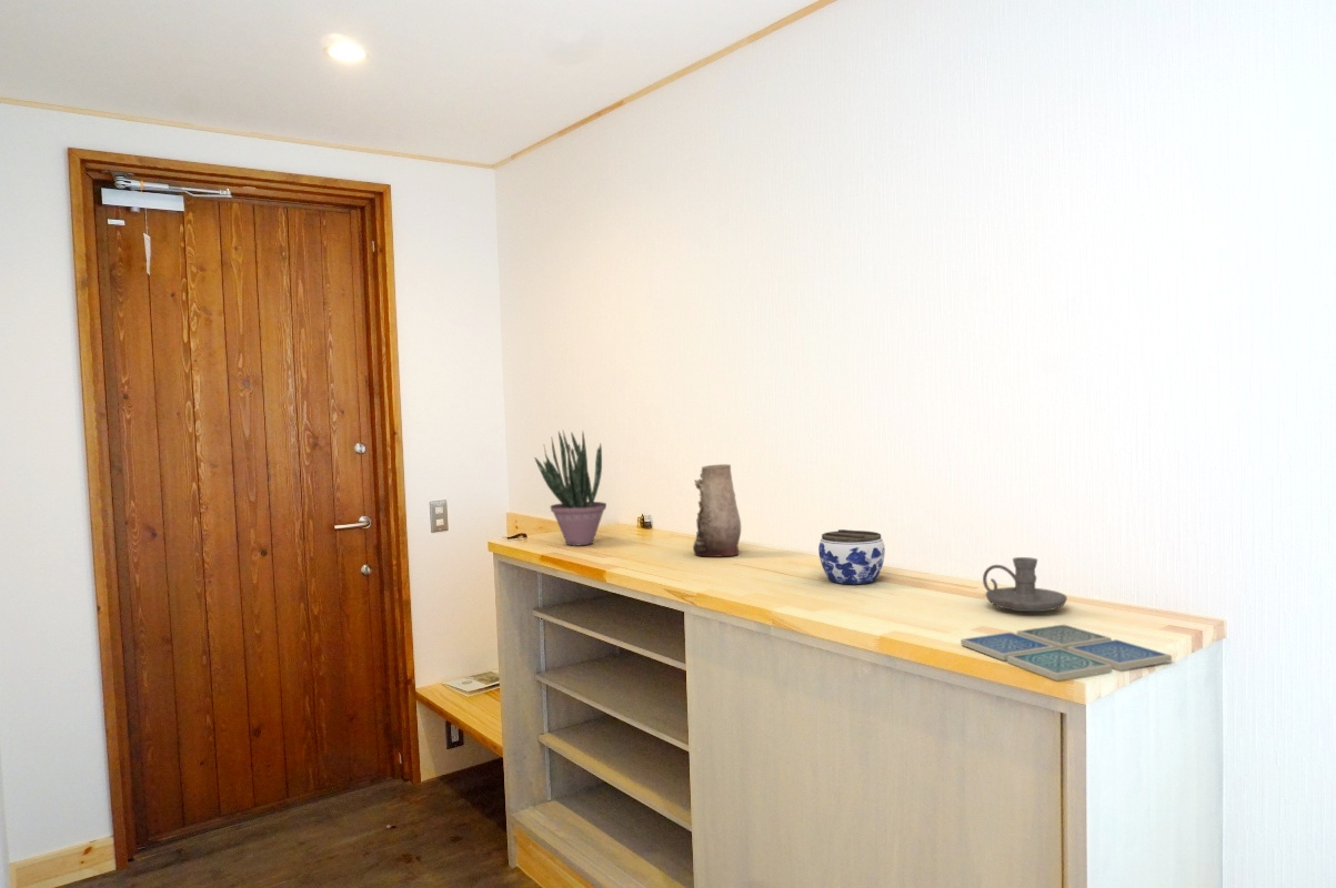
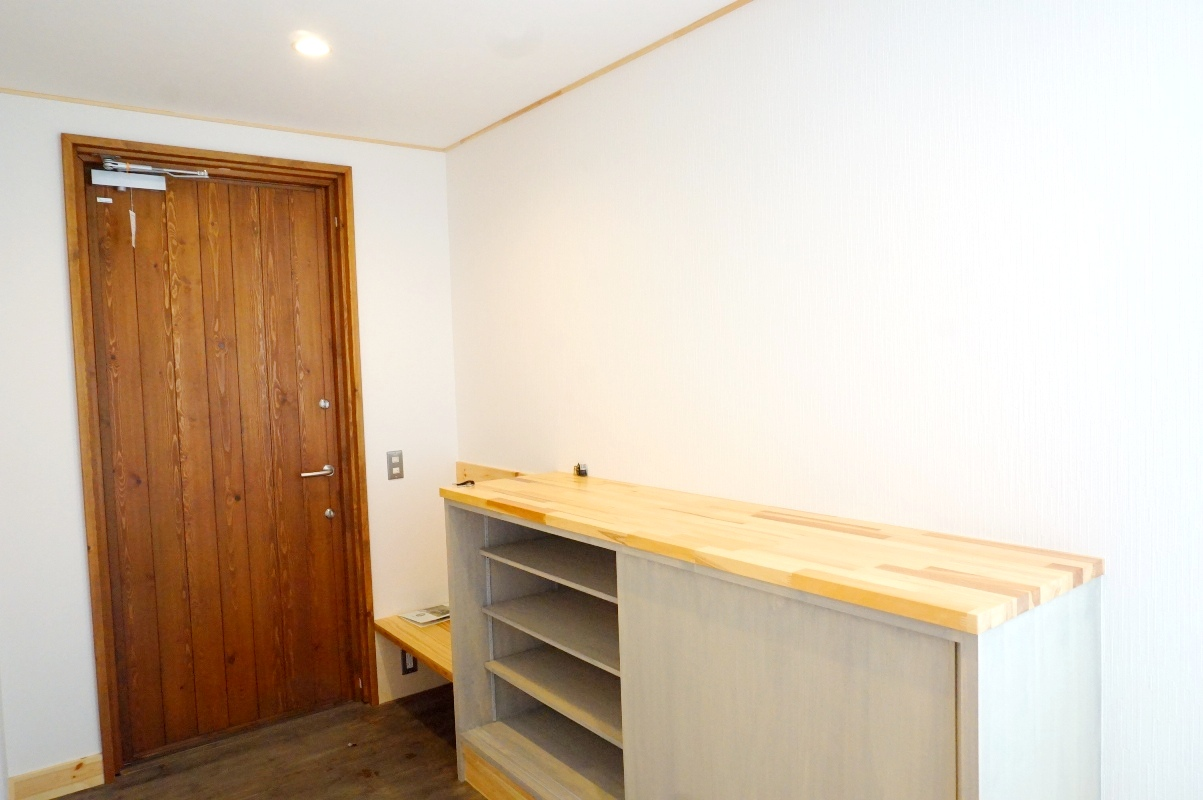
- vase (717, 508)
- jar (851, 556)
- drink coaster (1061, 649)
- candle holder (1018, 582)
- potted plant (571, 486)
